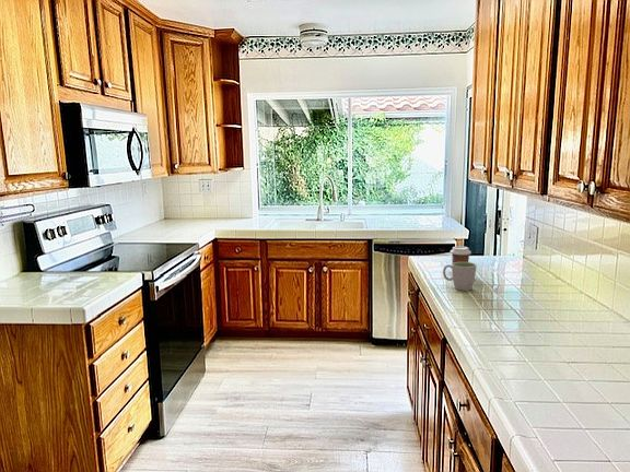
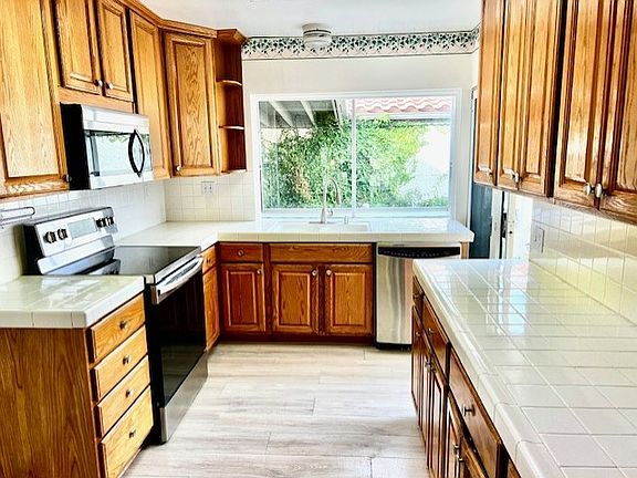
- coffee cup (459, 260)
- mug (458, 275)
